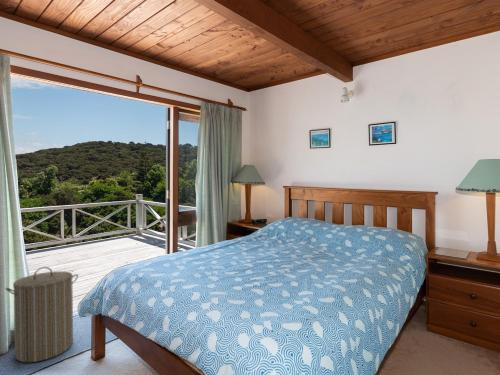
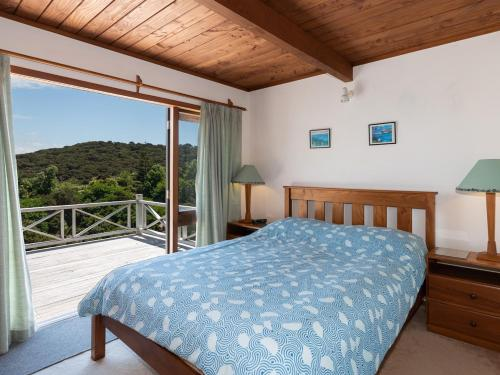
- laundry hamper (44, 307)
